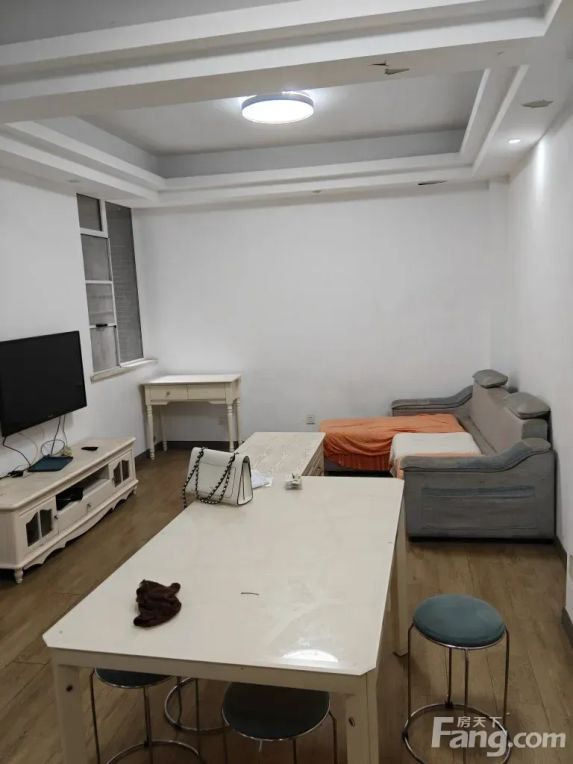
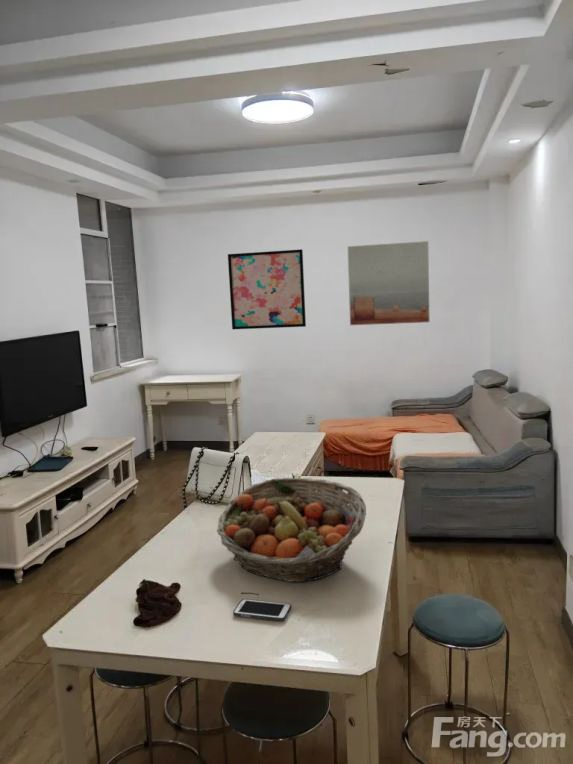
+ fruit basket (290, 526)
+ wall art (388, 284)
+ wall art (266, 290)
+ cell phone (262, 609)
